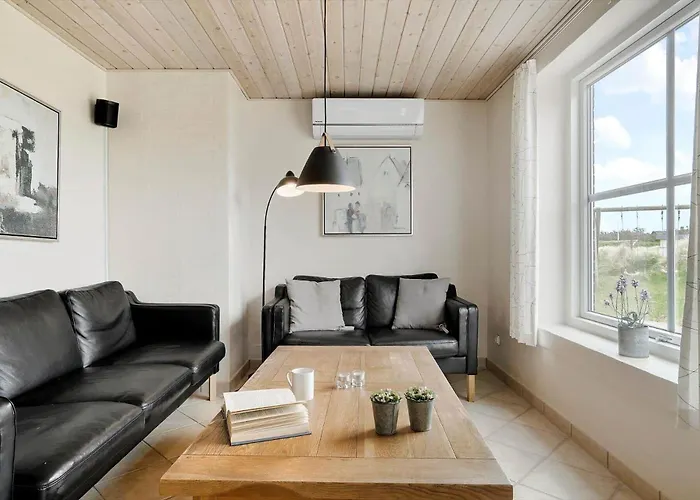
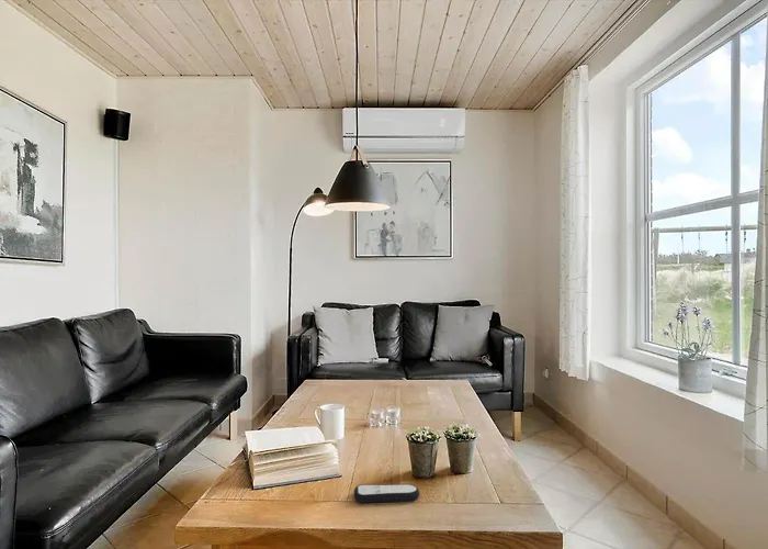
+ remote control (386, 492)
